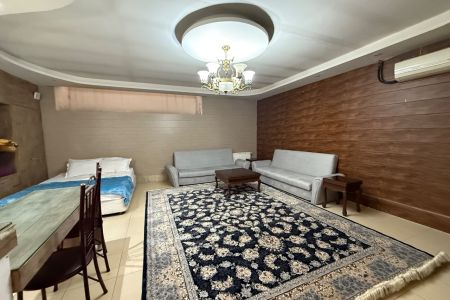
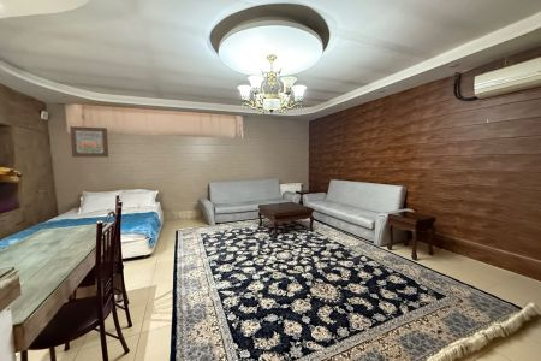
+ wall art (89, 142)
